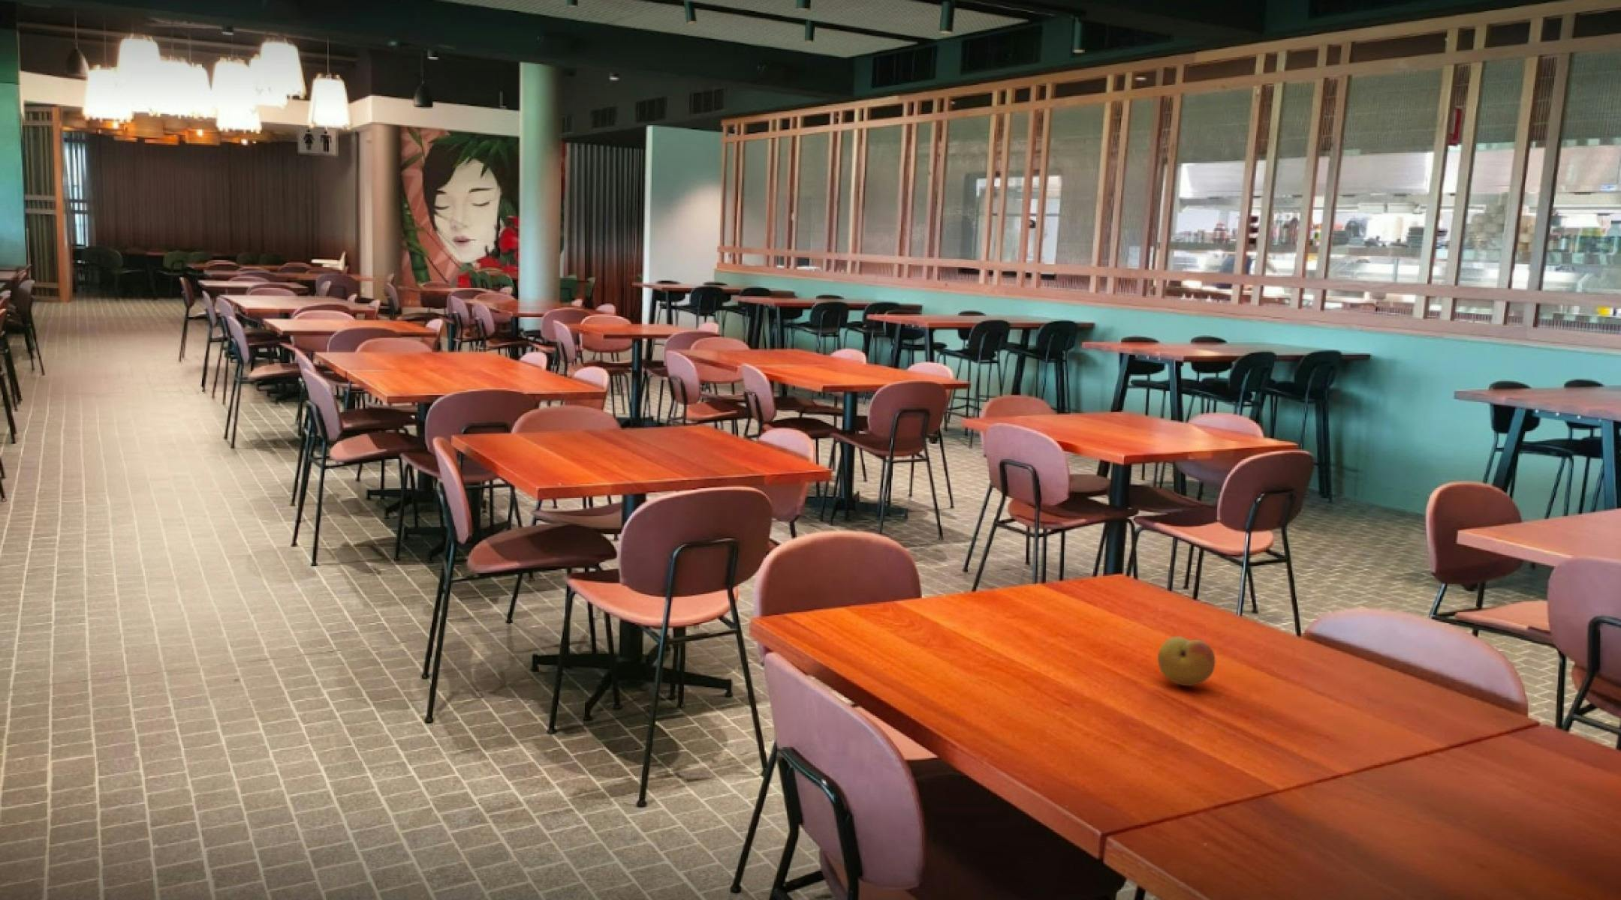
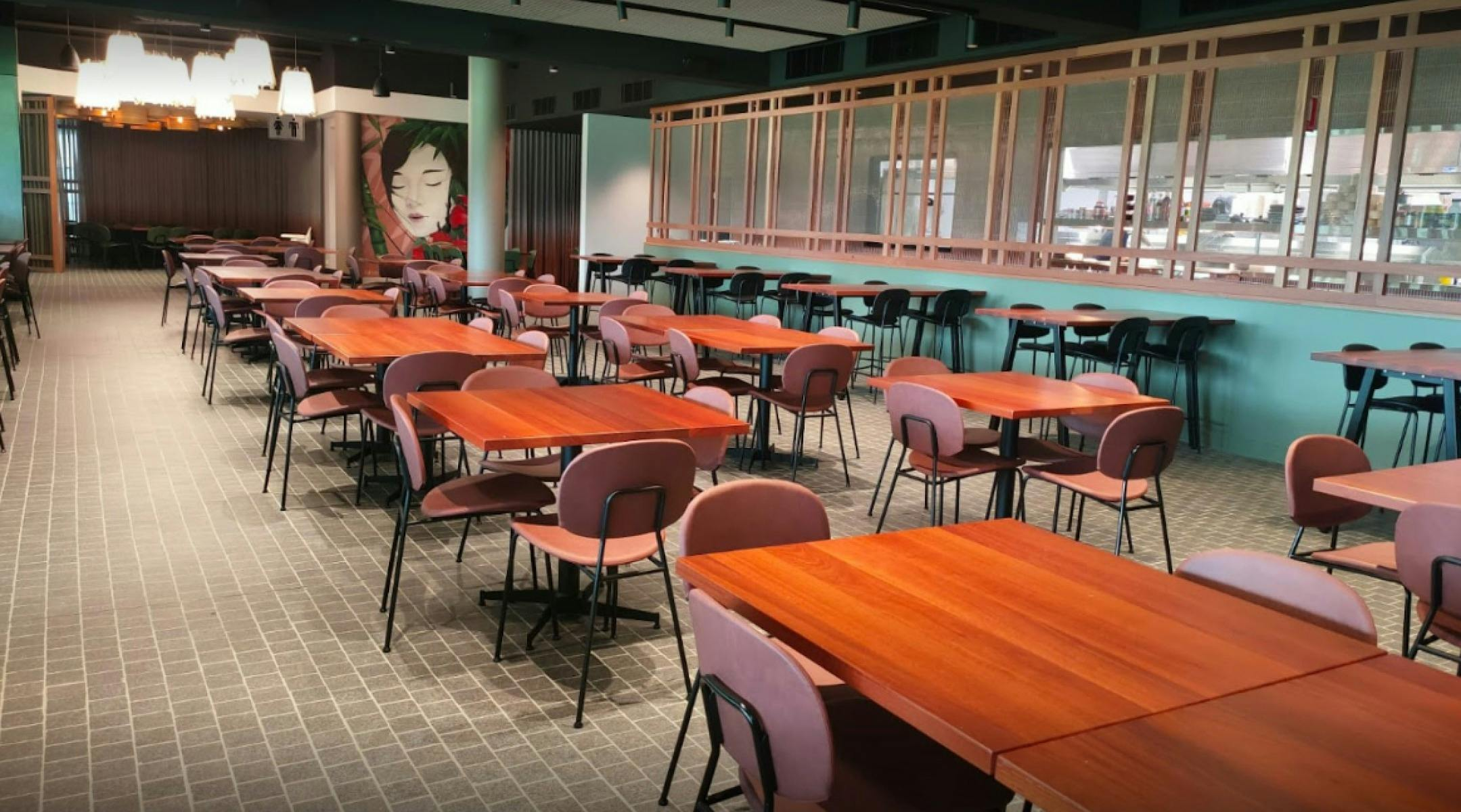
- fruit (1186, 662)
